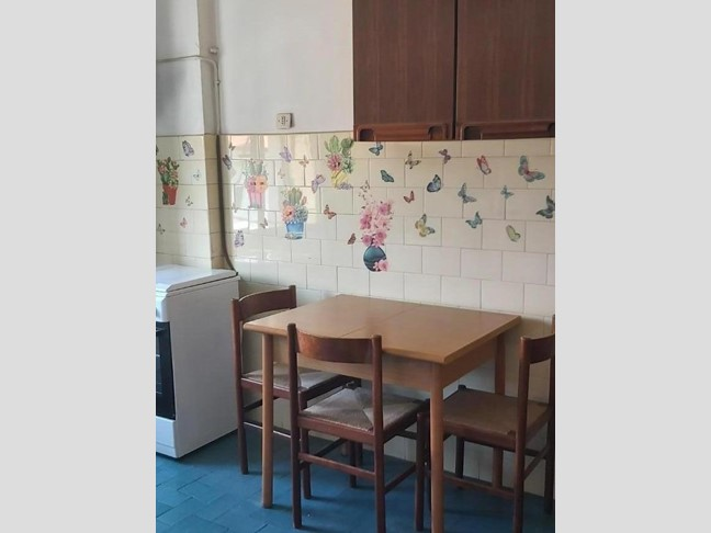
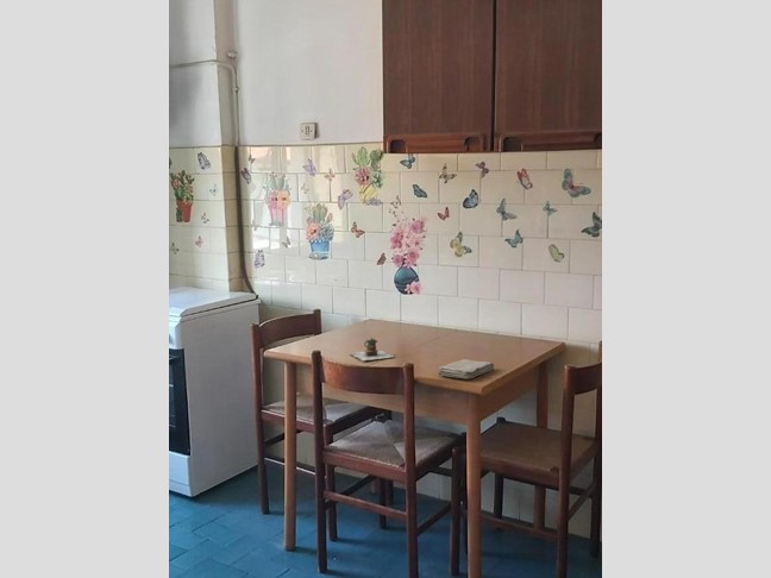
+ teapot (371, 346)
+ washcloth (465, 367)
